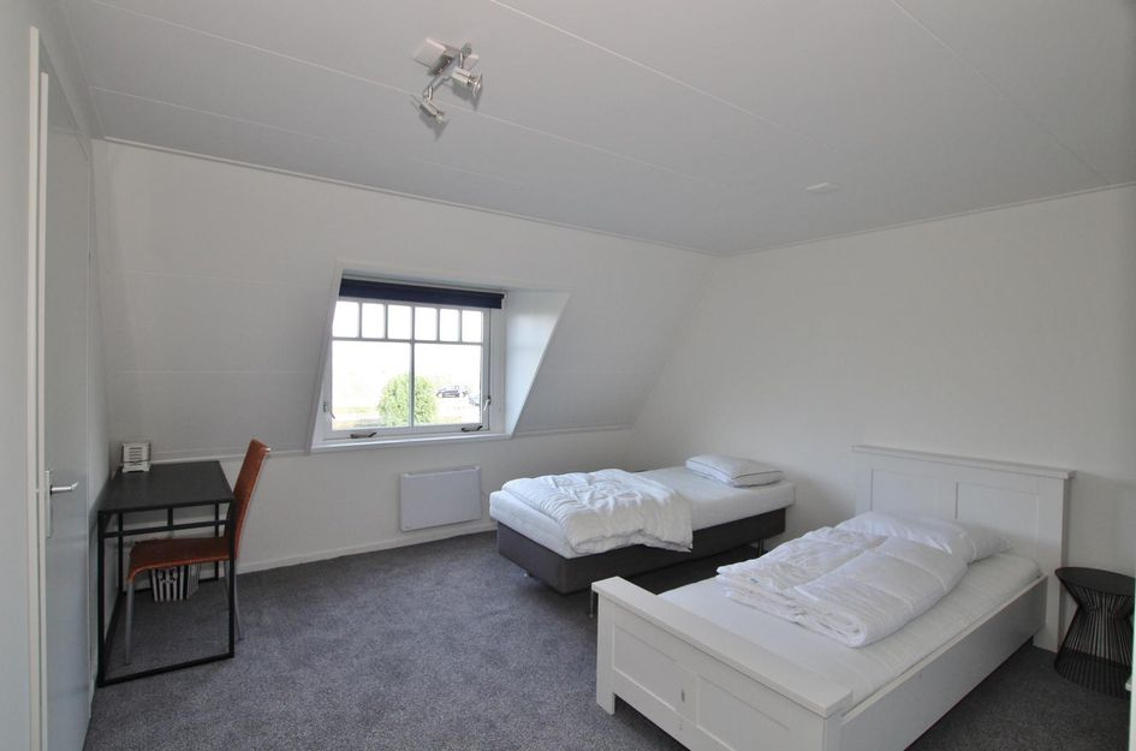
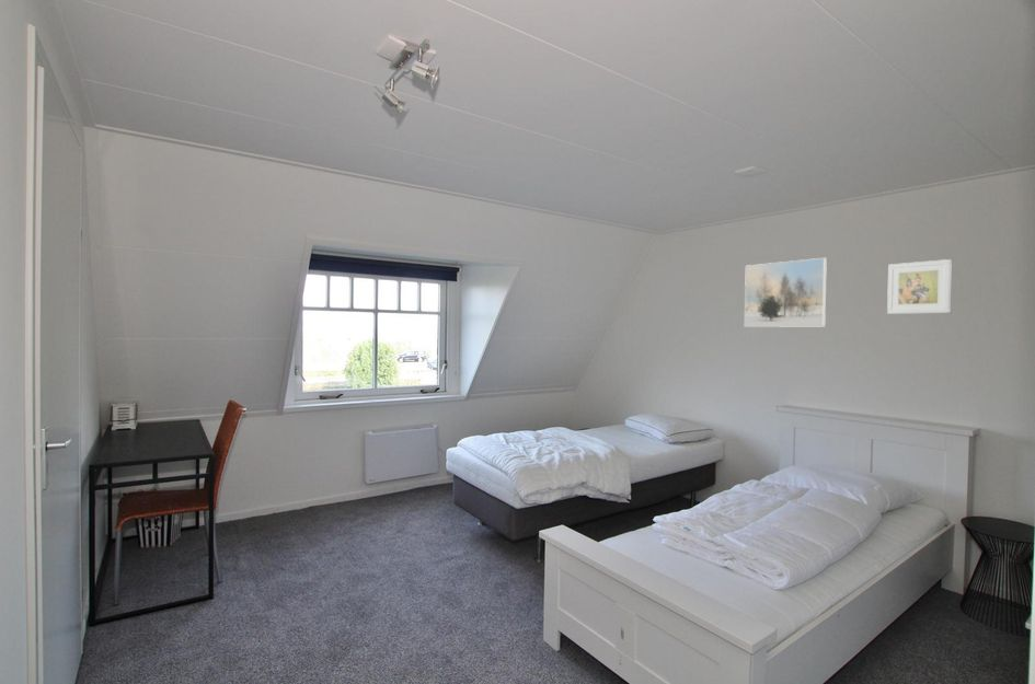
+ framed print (783, 294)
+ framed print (918, 287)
